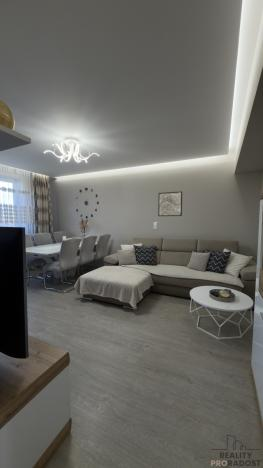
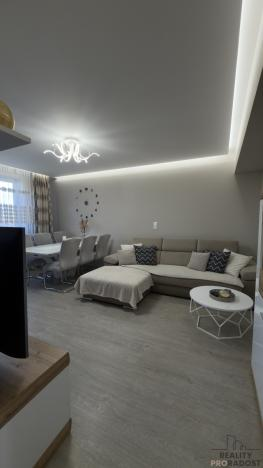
- wall art (169, 204)
